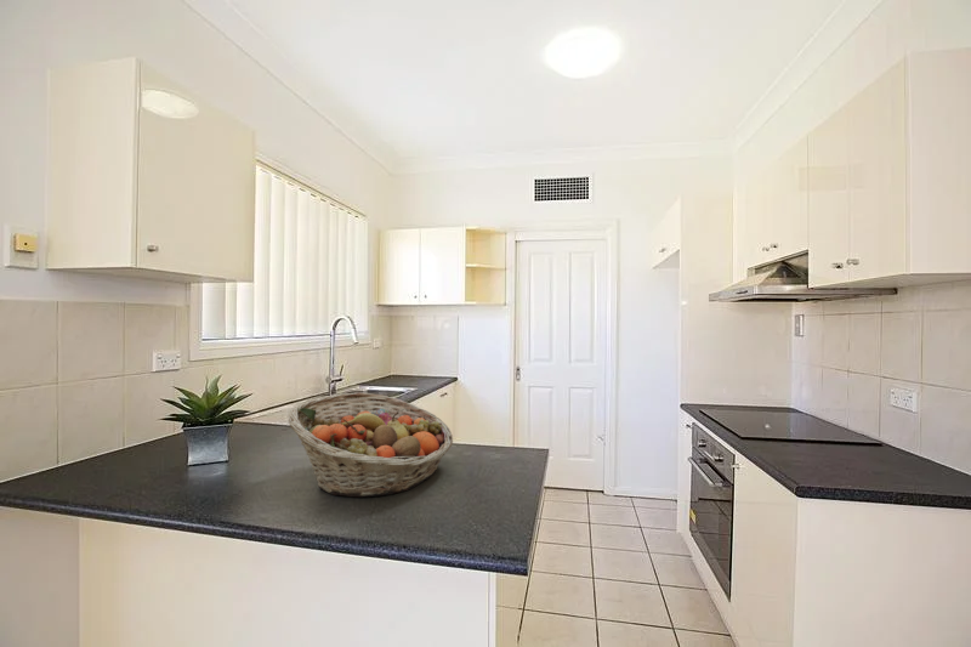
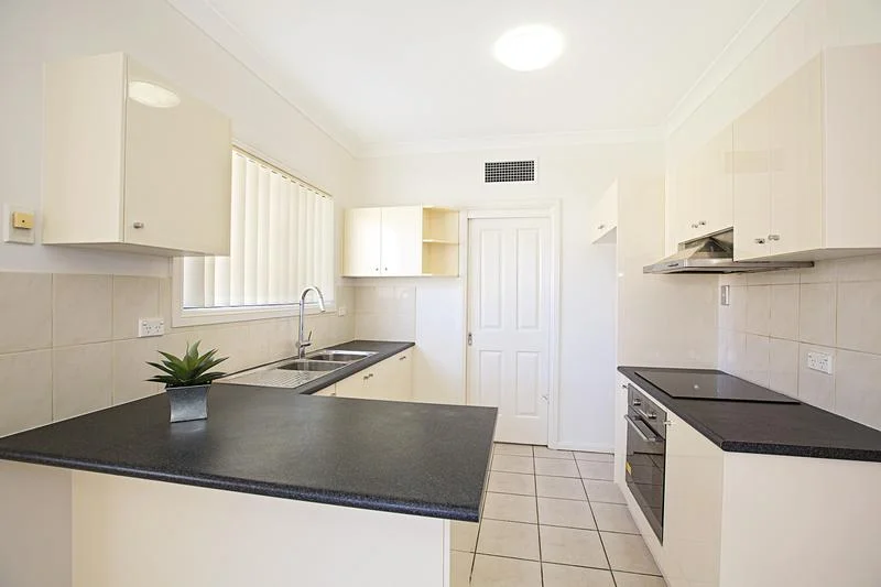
- fruit basket (375, 437)
